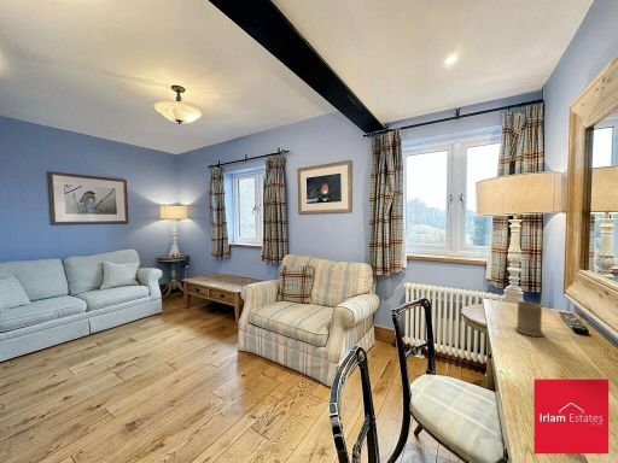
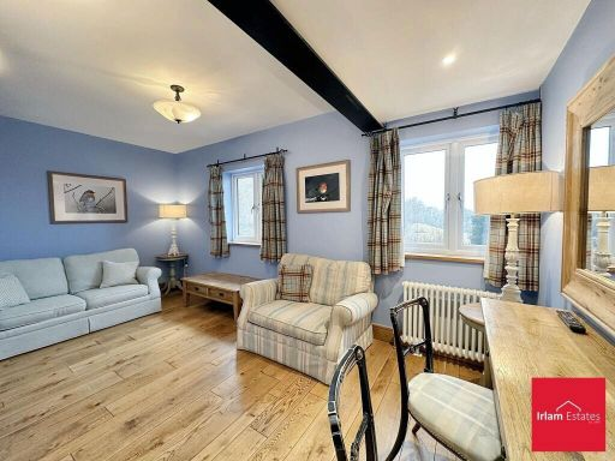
- mug (529, 316)
